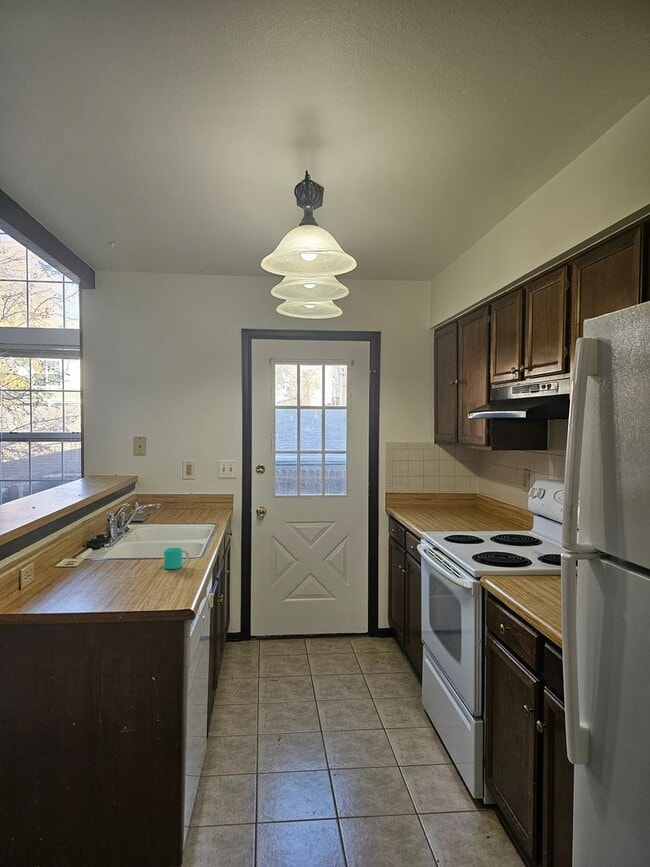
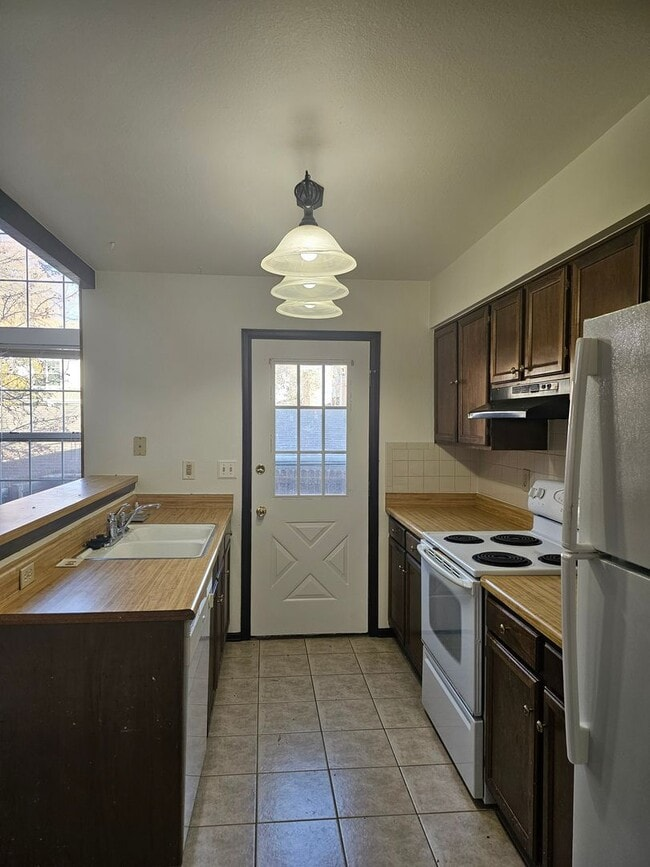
- cup (176, 557)
